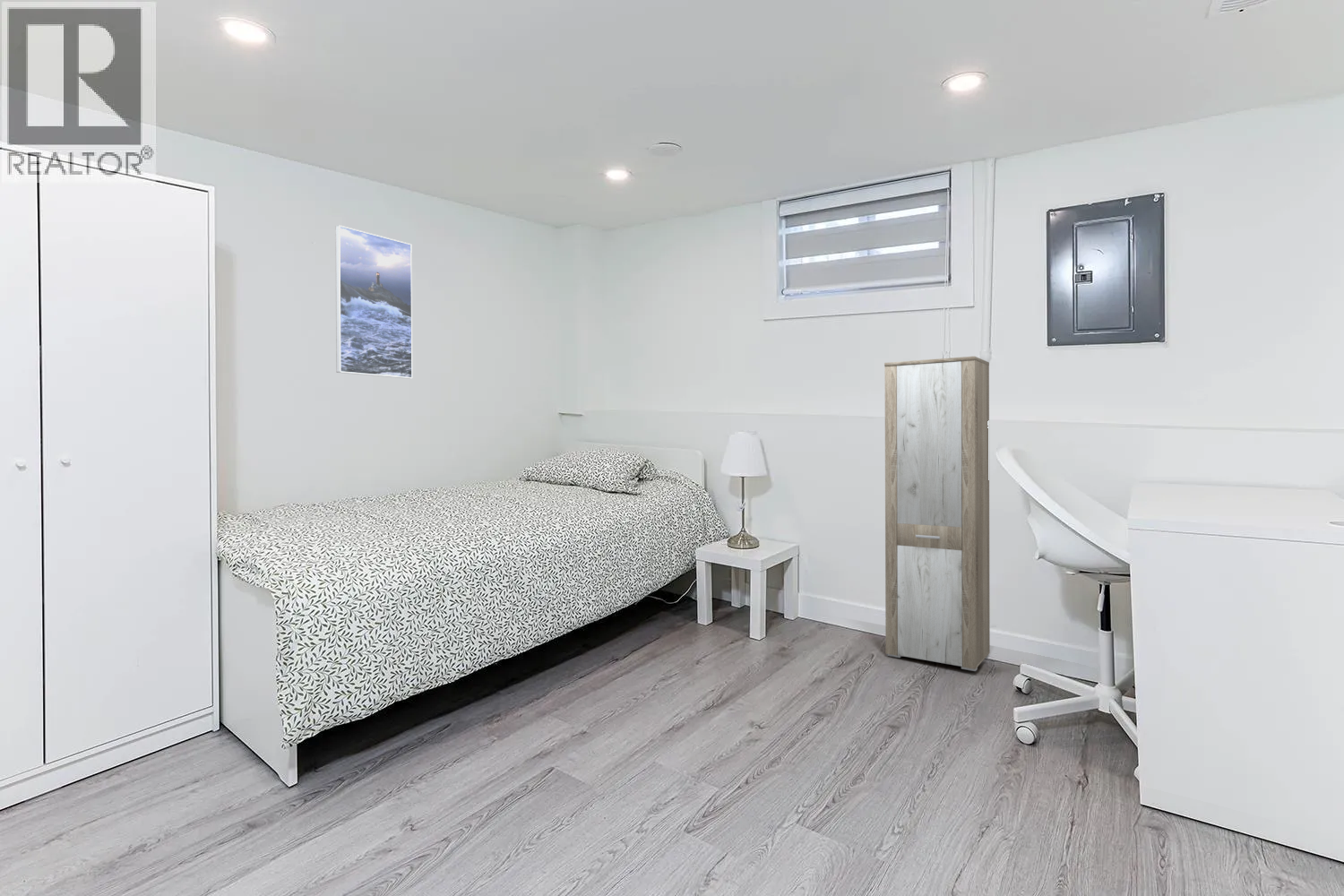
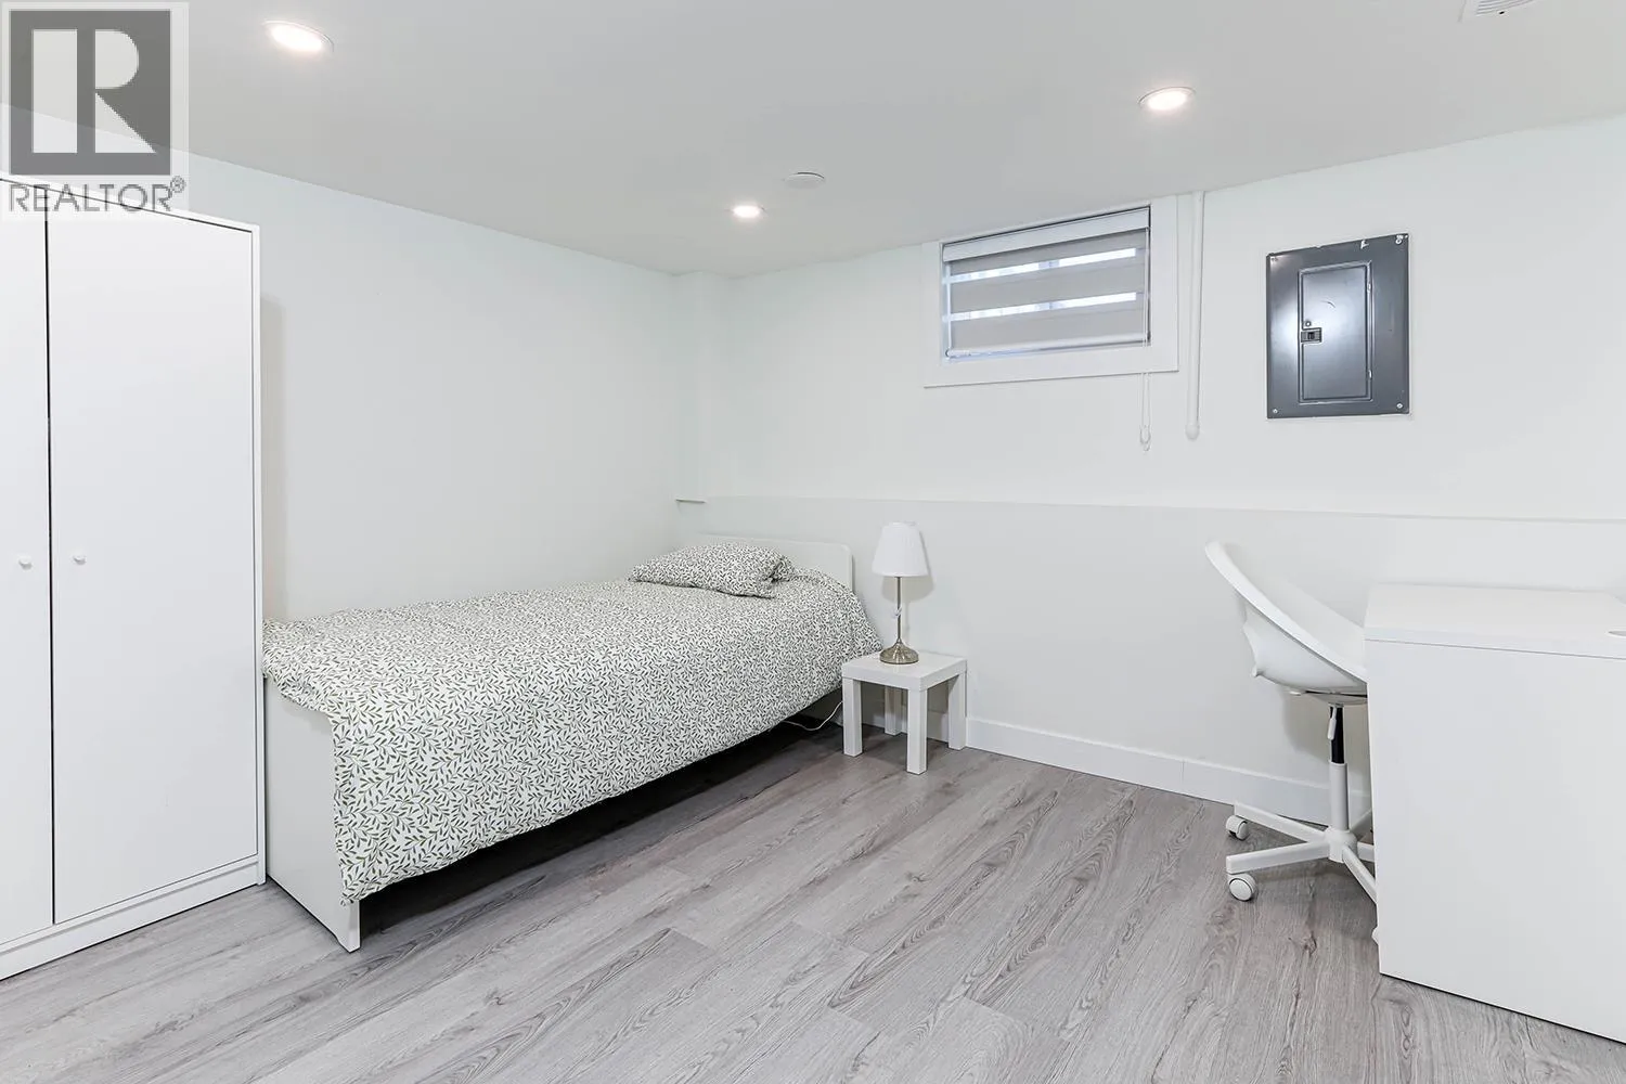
- cabinet (936, 509)
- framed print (375, 306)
